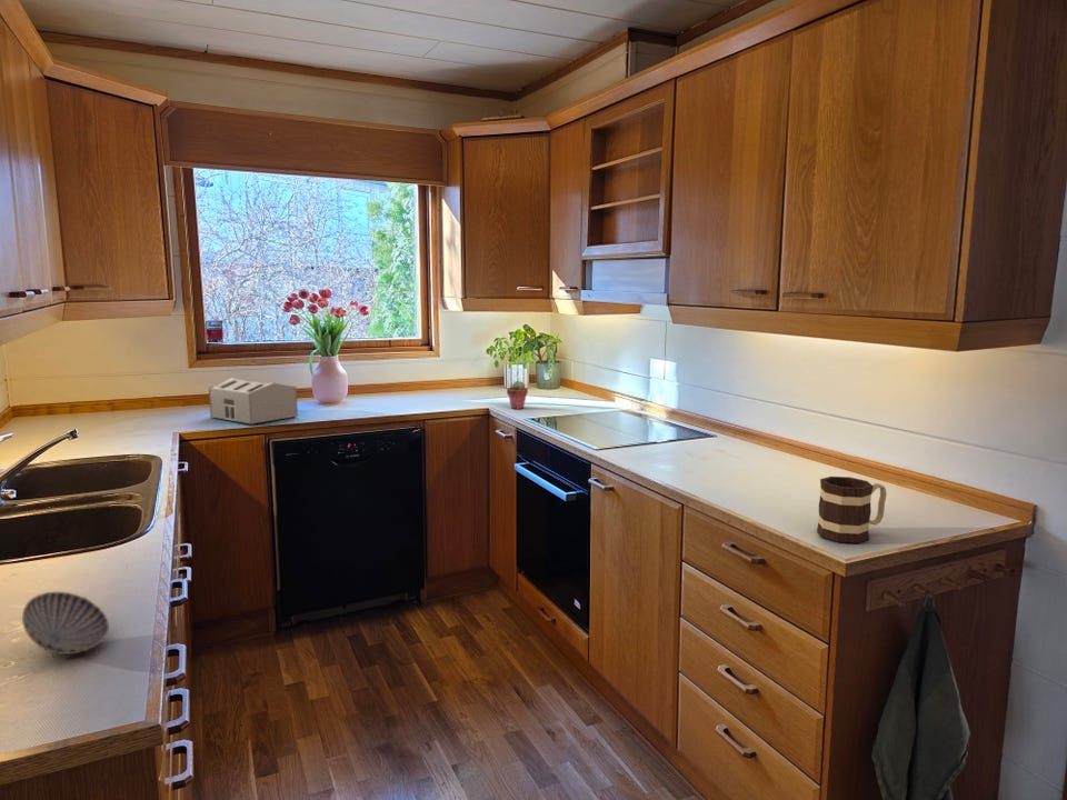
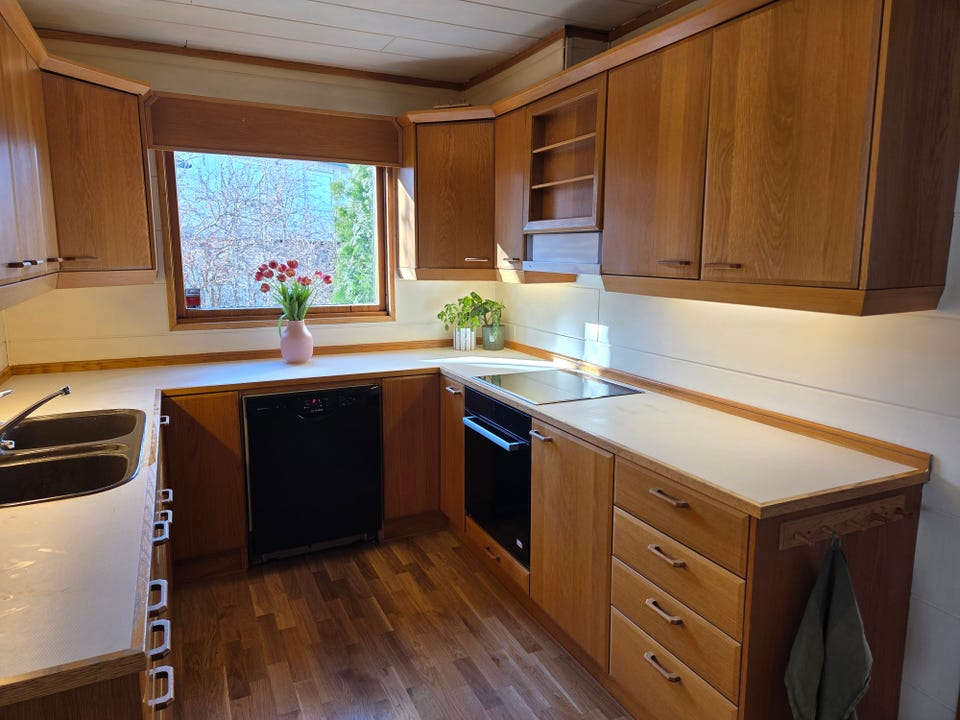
- toaster (252, 398)
- mug (854, 508)
- potted succulent (517, 393)
- bowl (67, 623)
